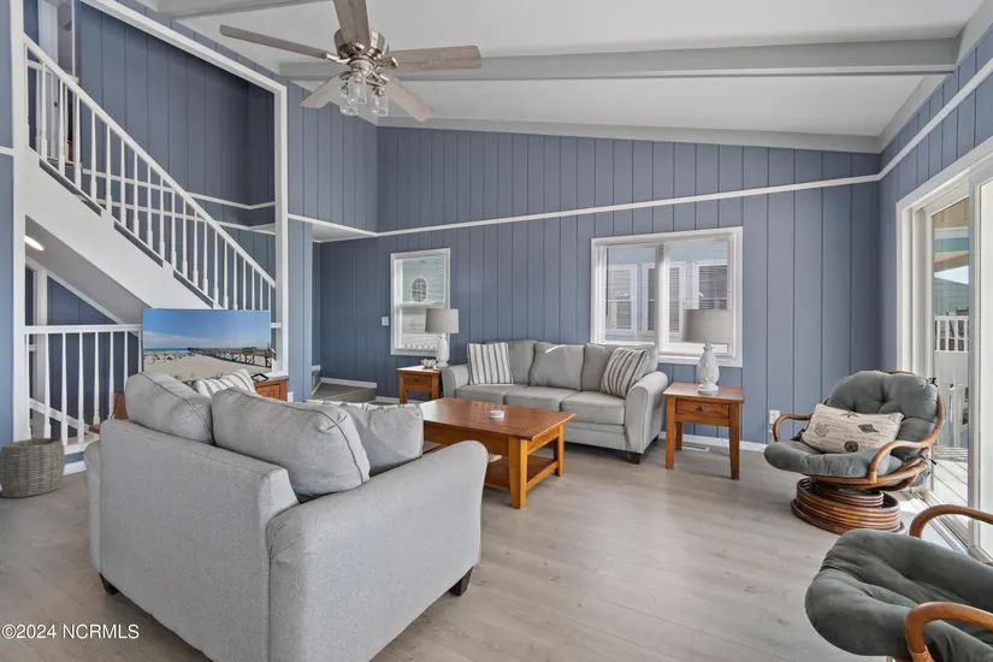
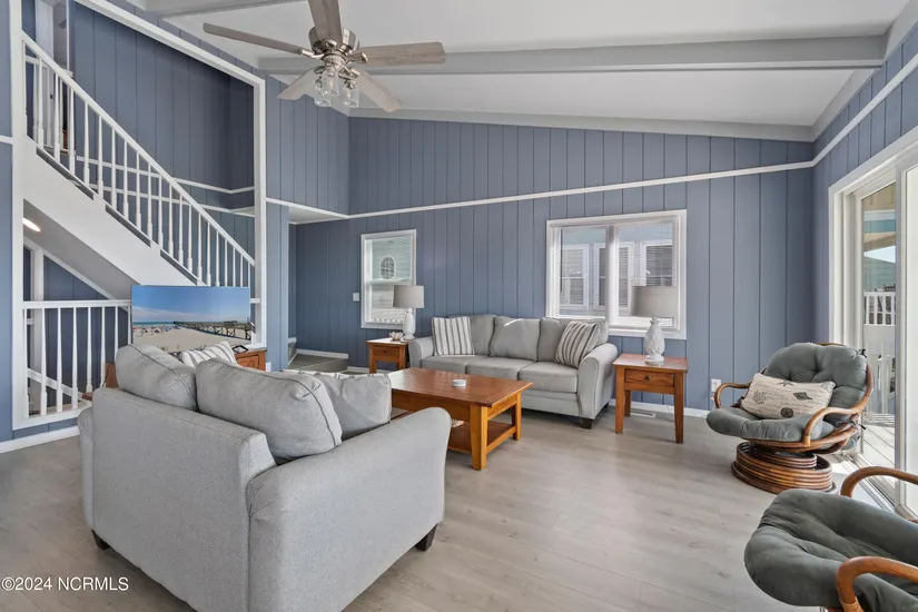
- woven basket (32, 466)
